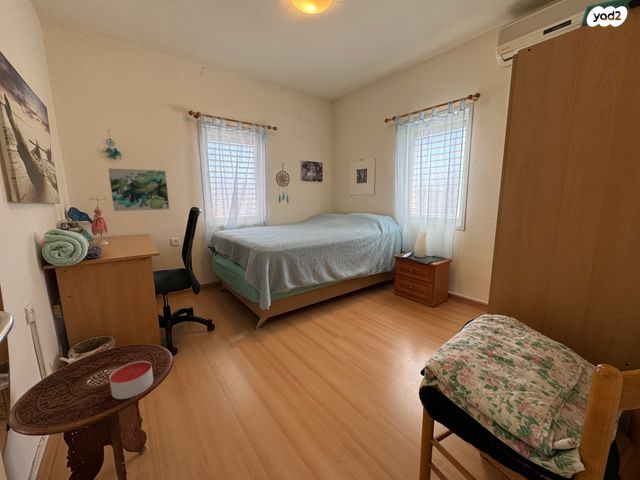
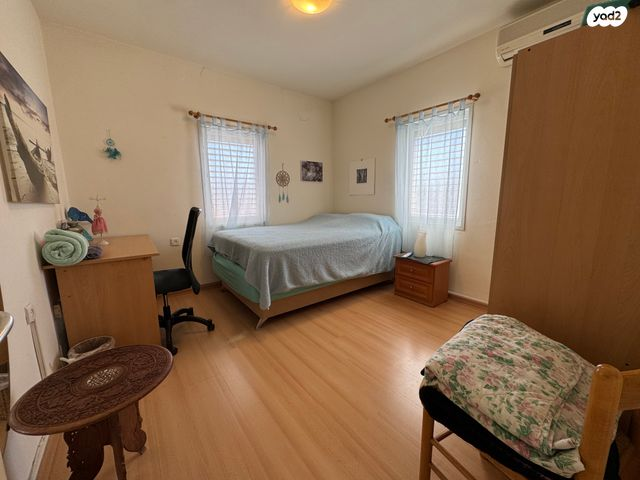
- candle (132, 378)
- wall art (140, 190)
